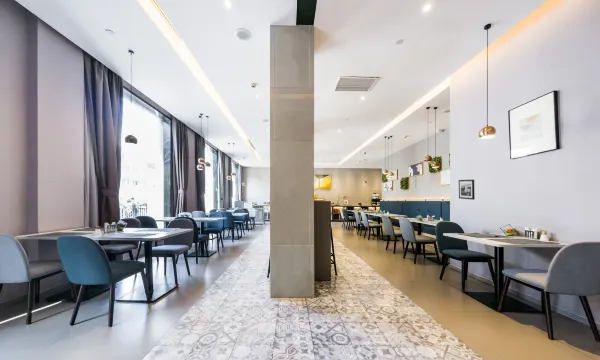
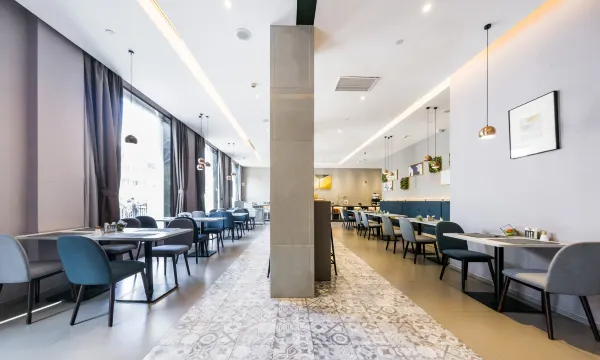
- picture frame (466, 189)
